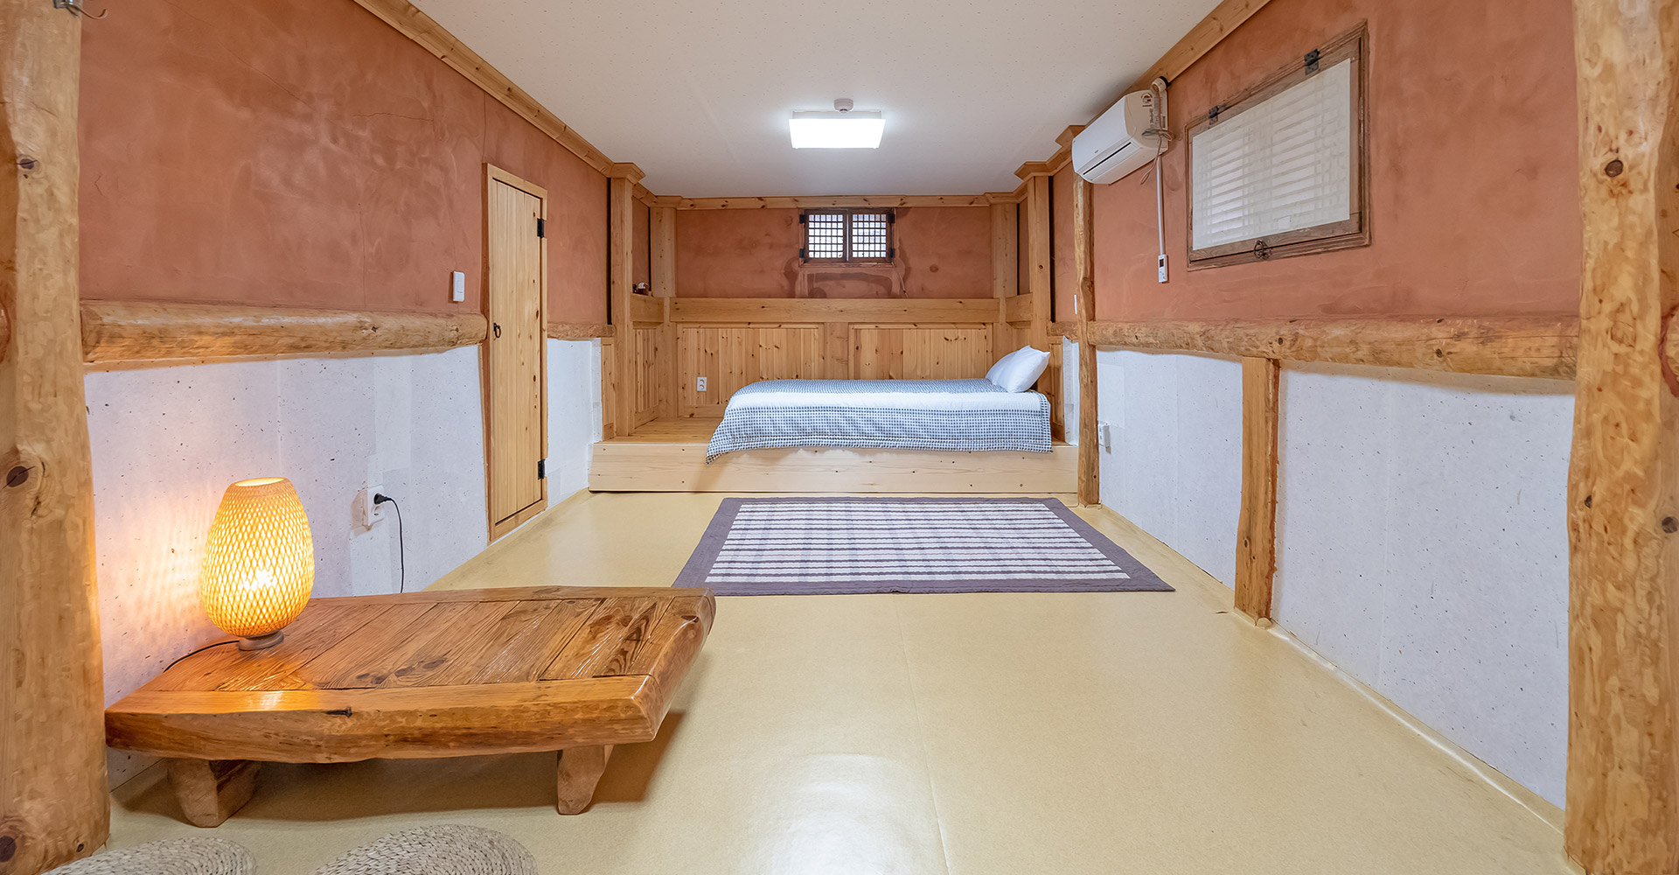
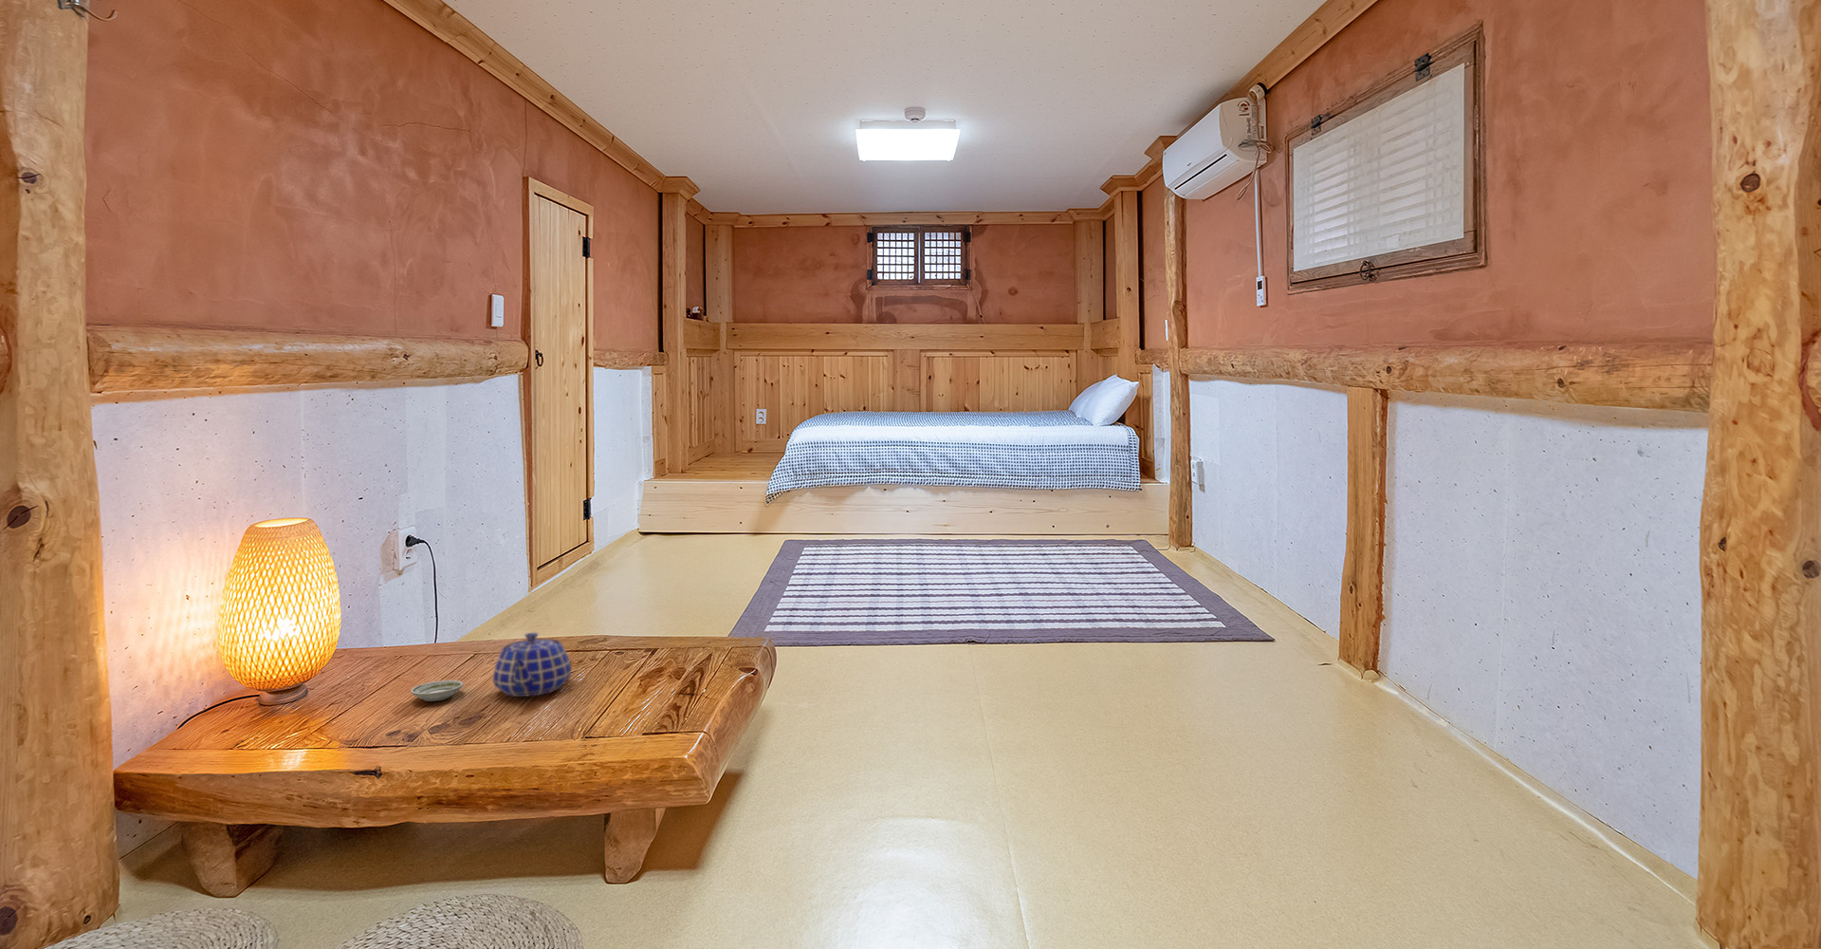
+ saucer (437, 691)
+ teapot (531, 662)
